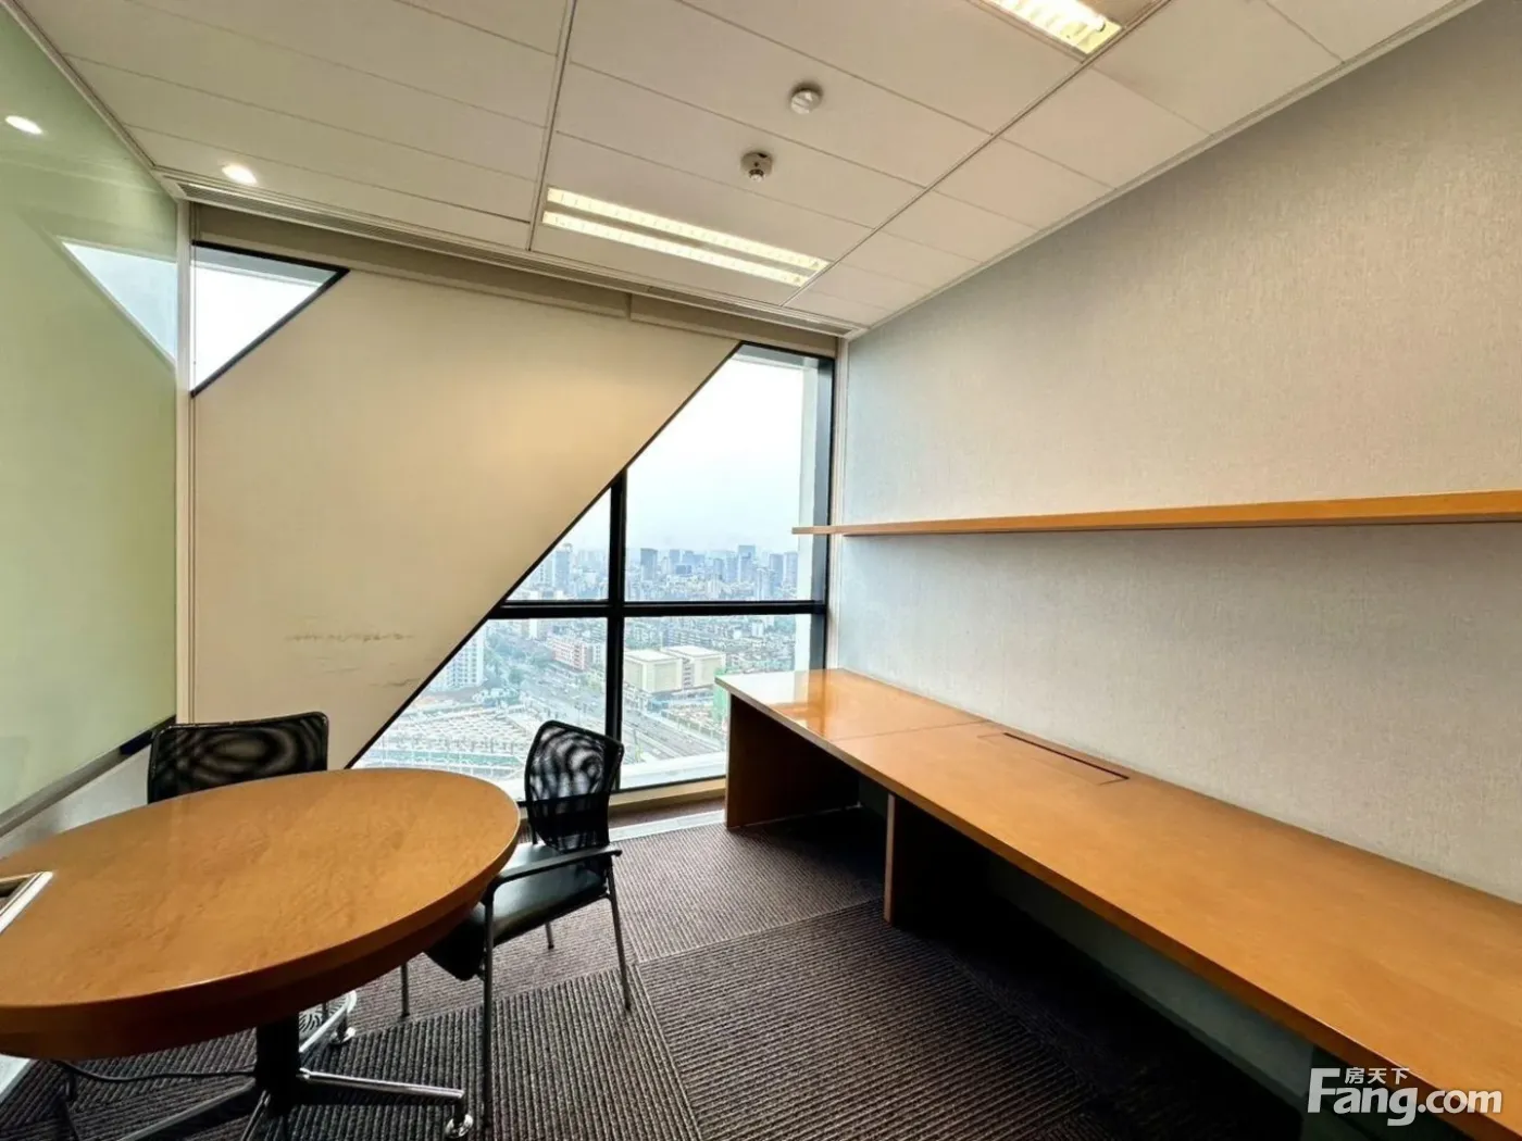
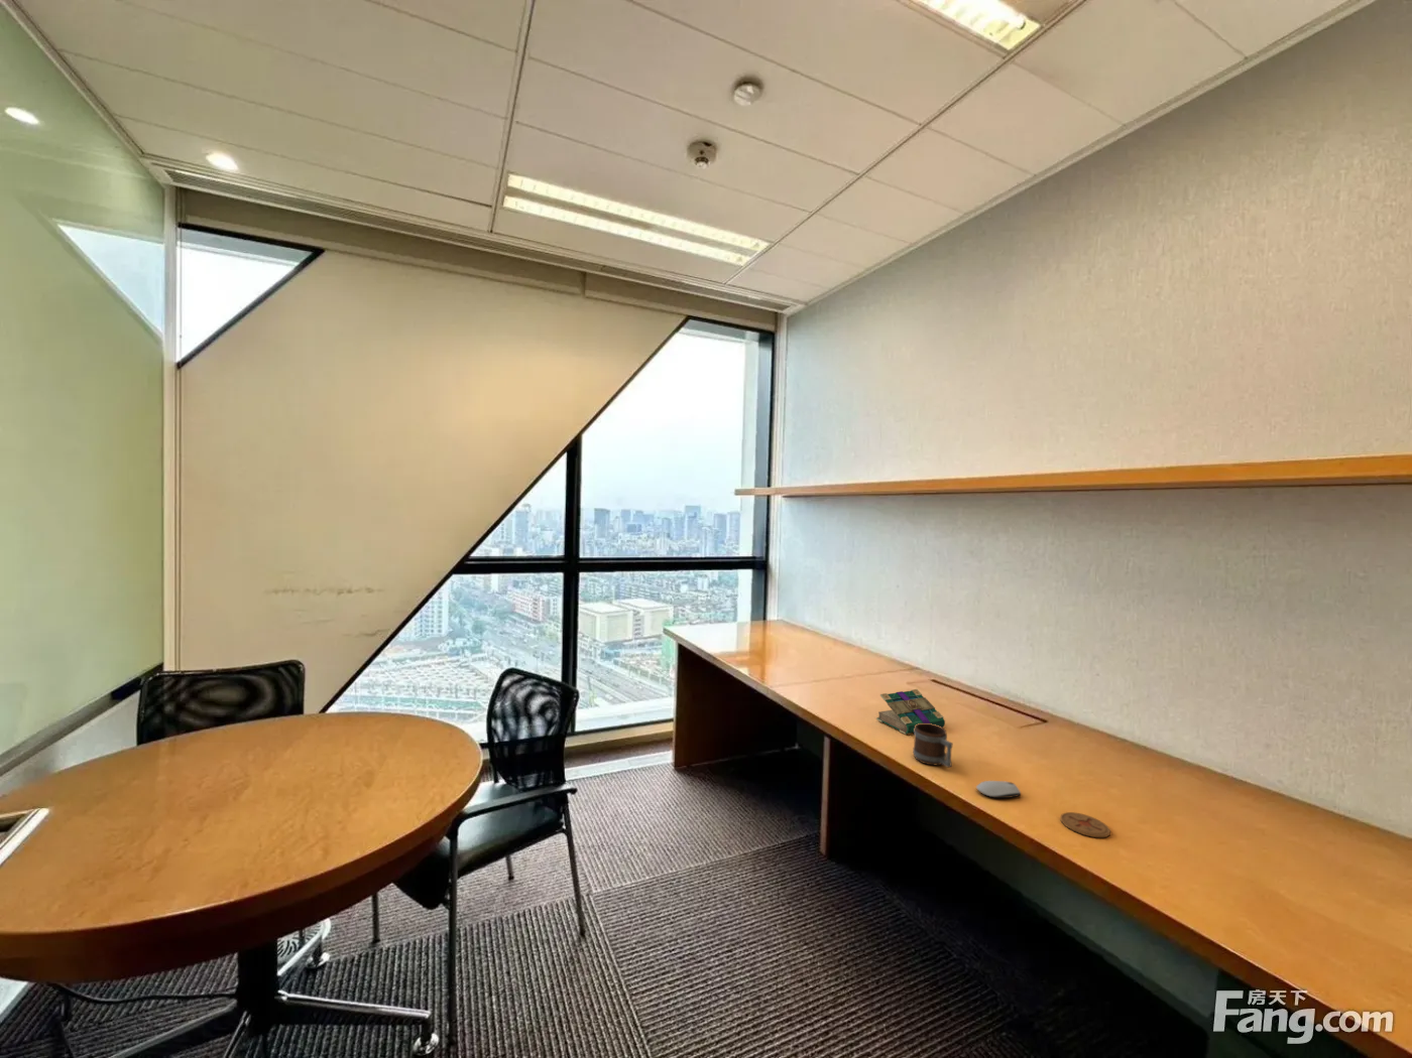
+ mug (934, 746)
+ book (914, 709)
+ coaster (1084, 825)
+ computer mouse (997, 787)
